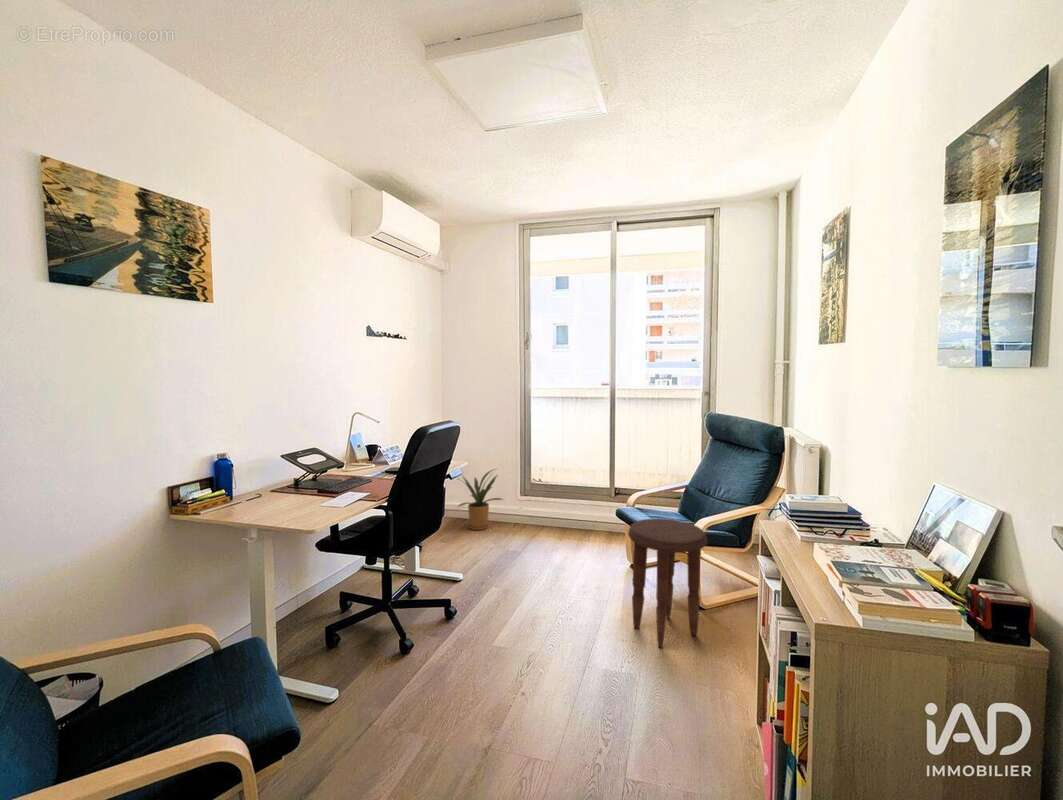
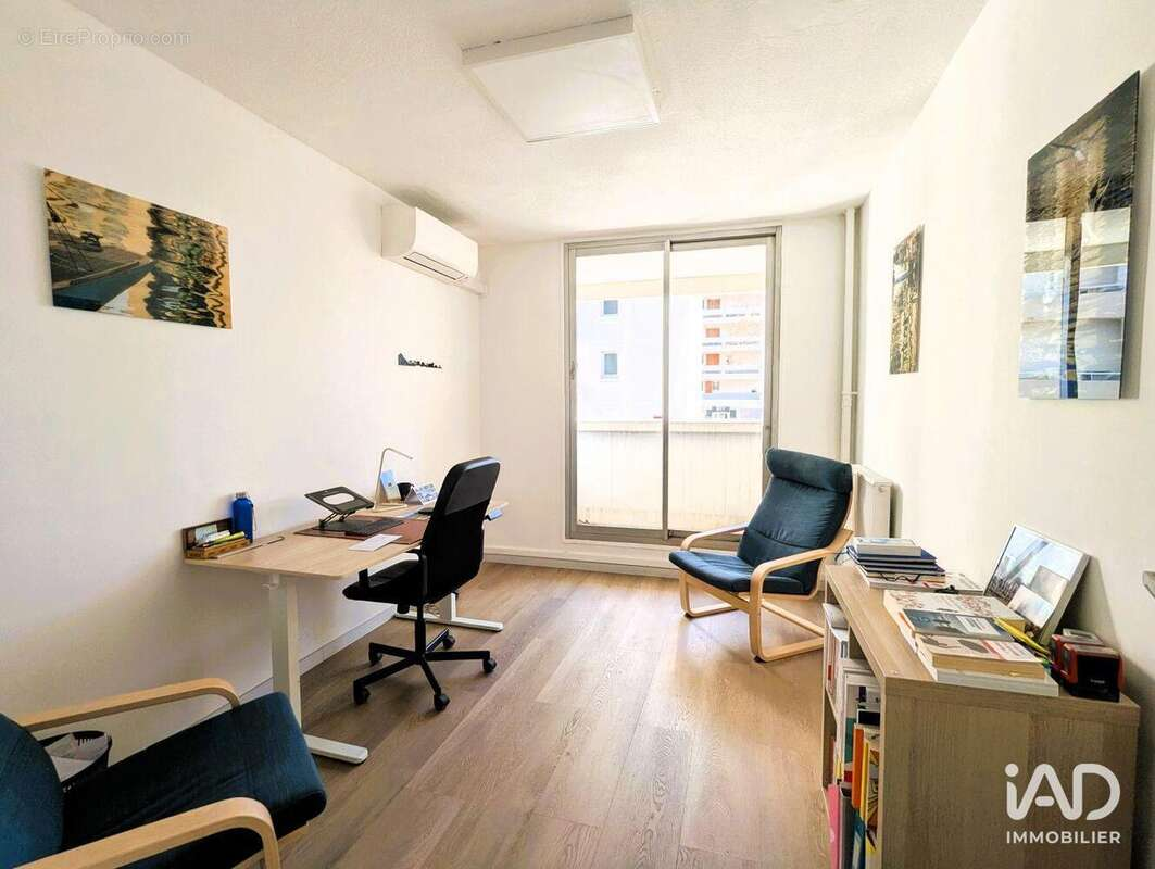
- house plant (478, 497)
- side table (666, 580)
